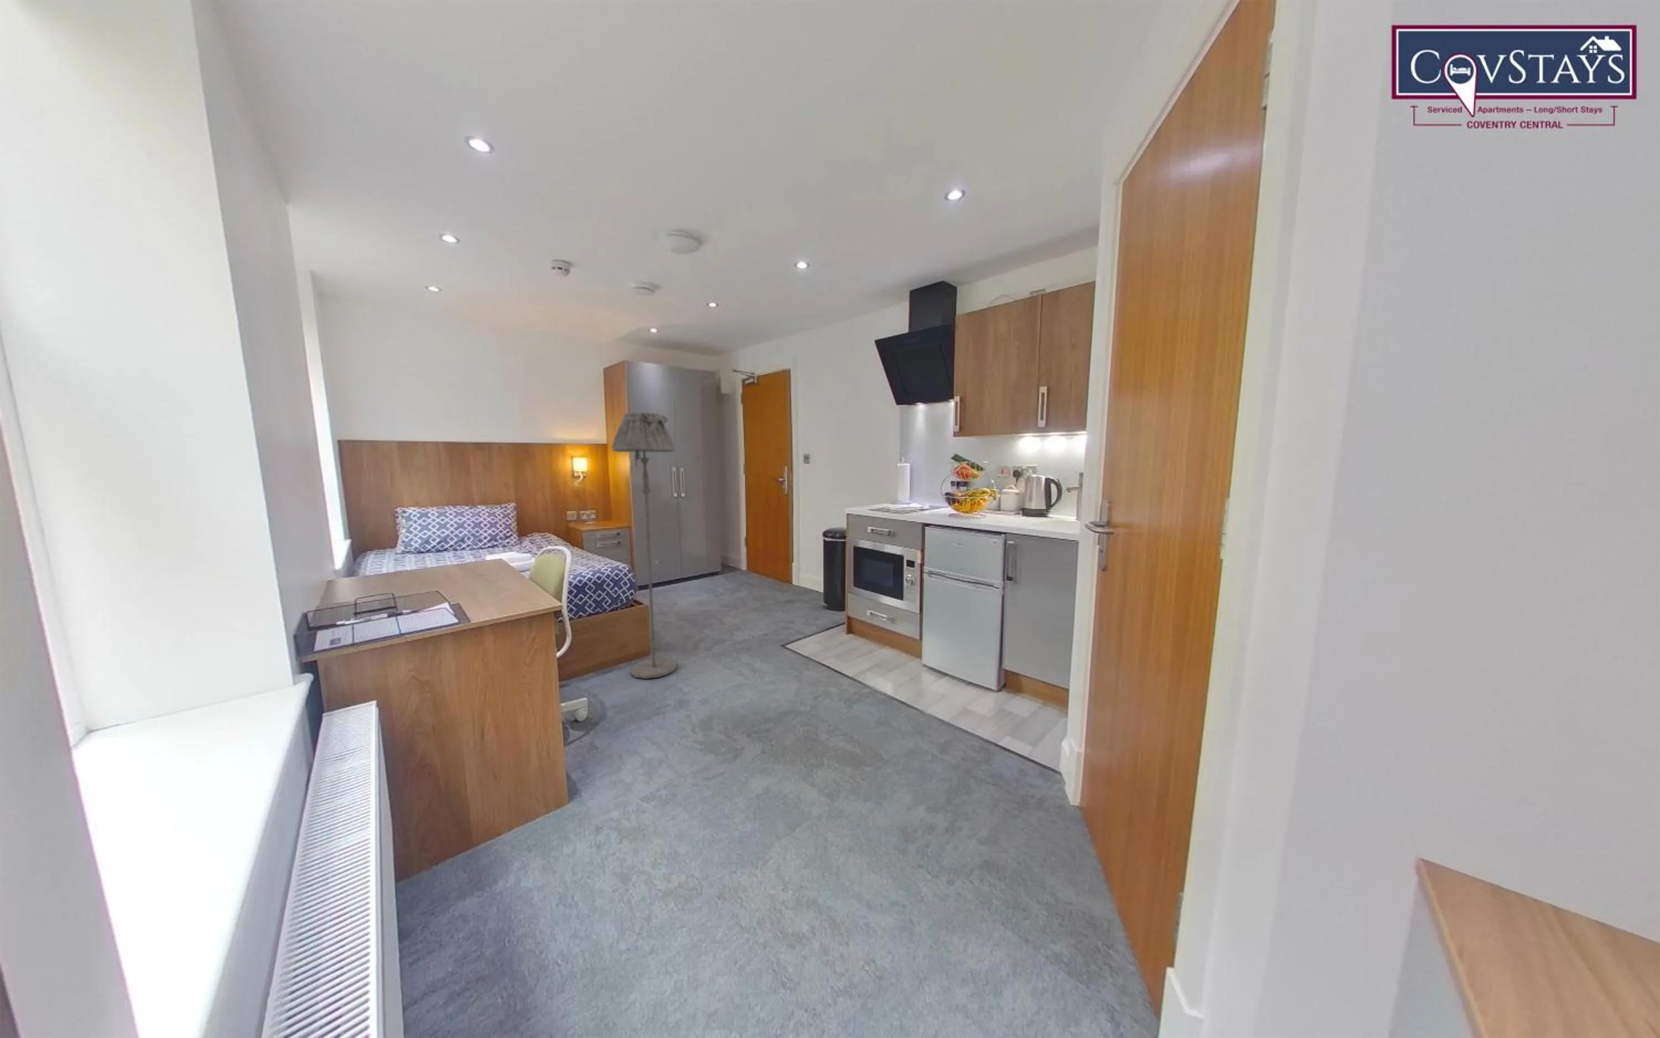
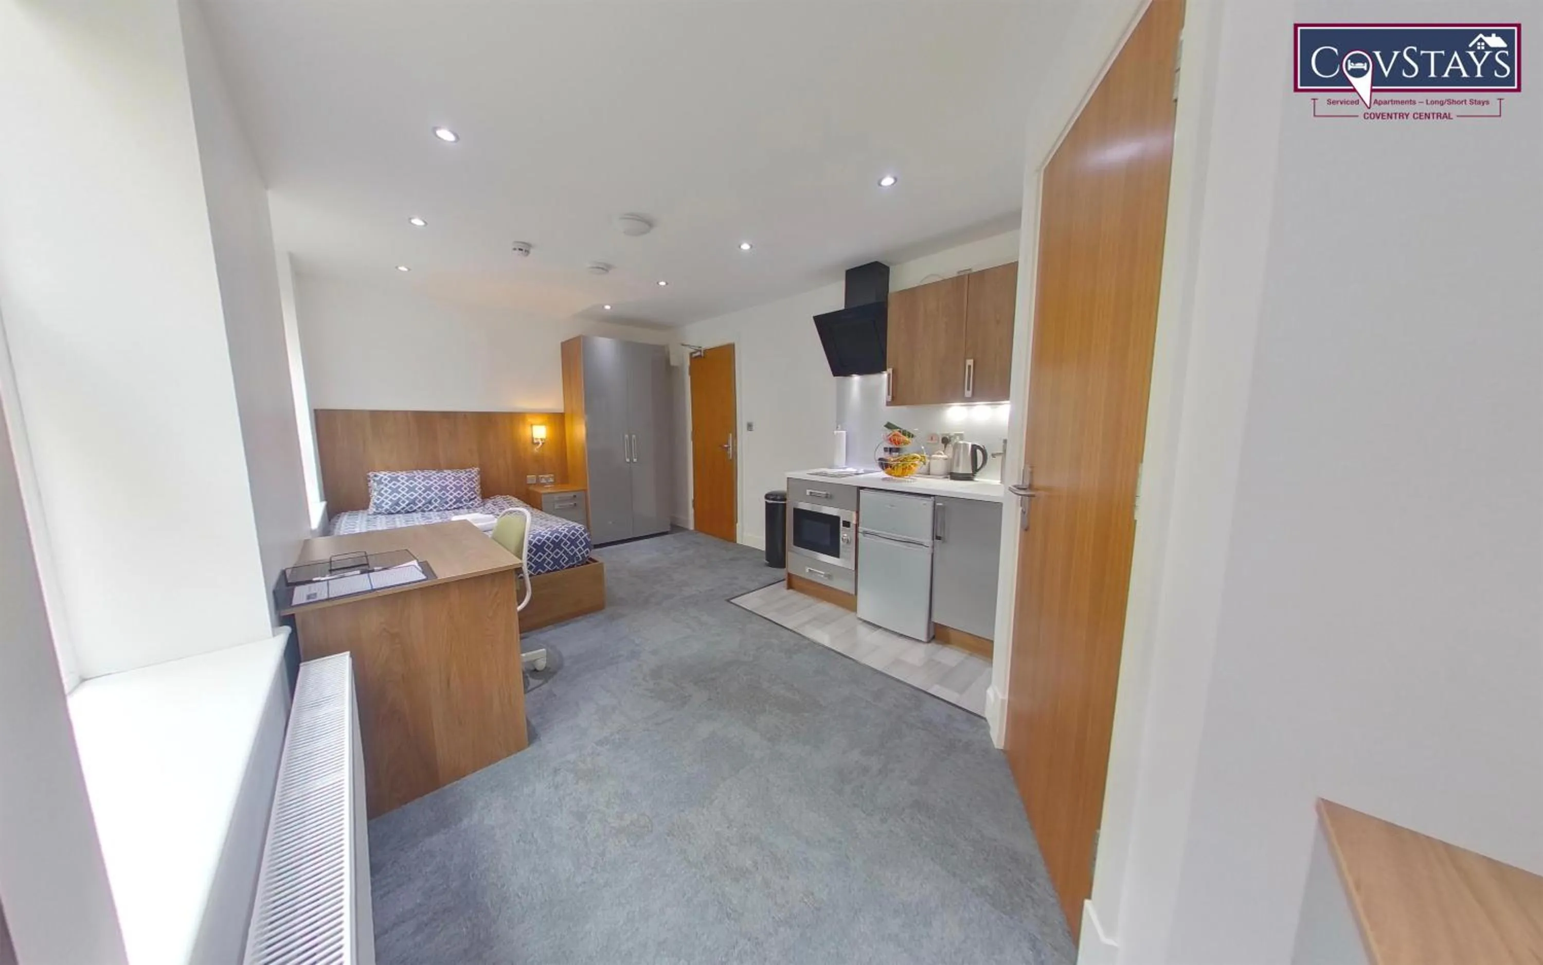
- floor lamp (648, 545)
